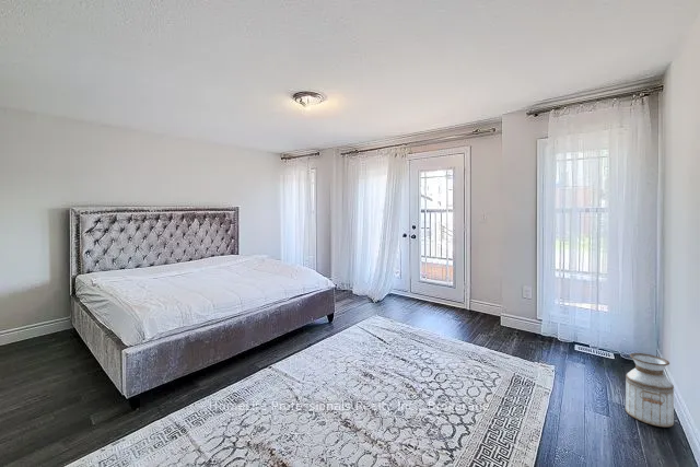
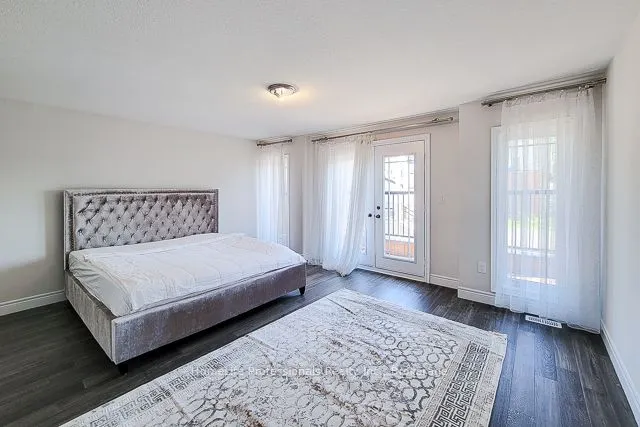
- planter (649, 387)
